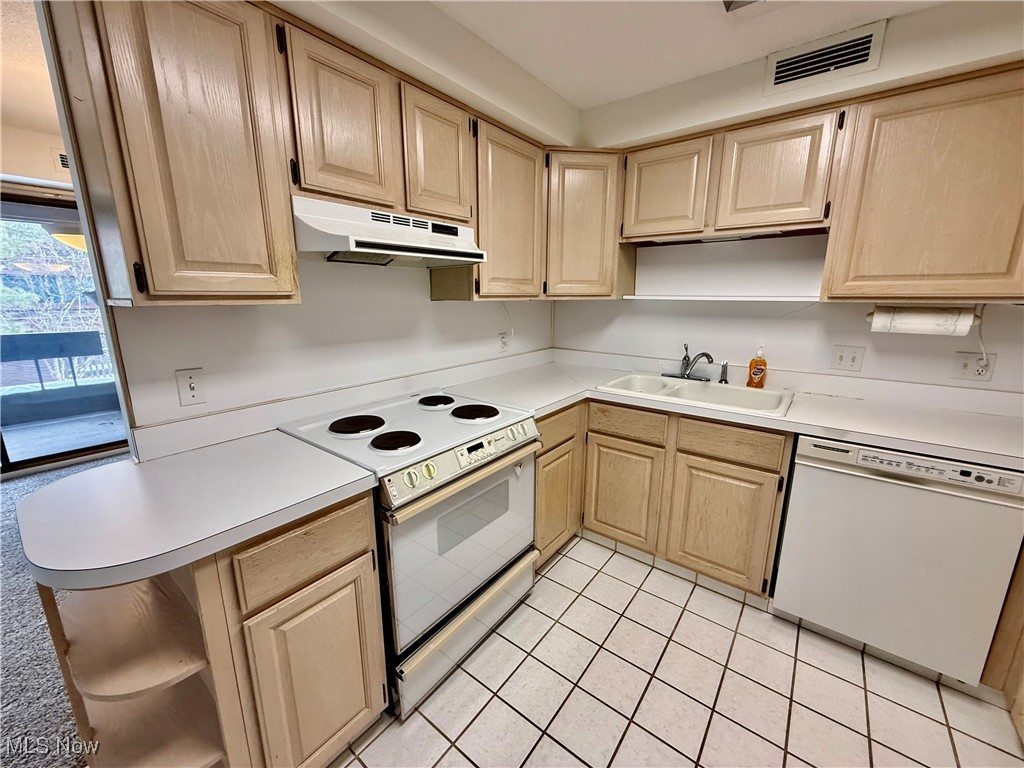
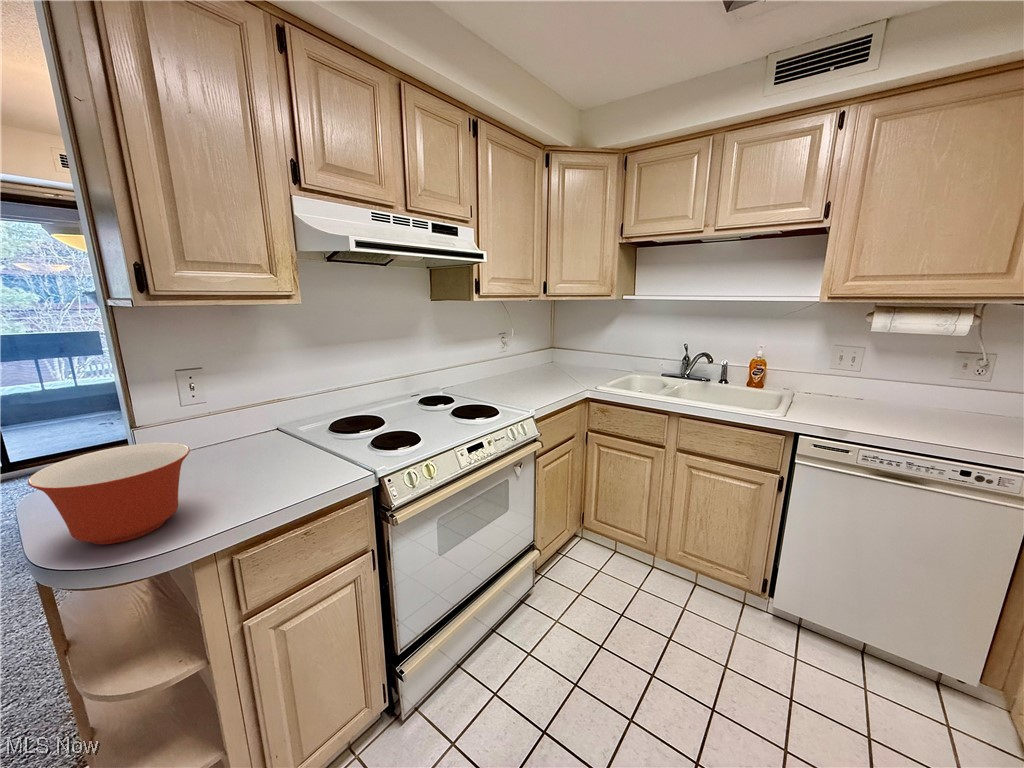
+ mixing bowl (123, 495)
